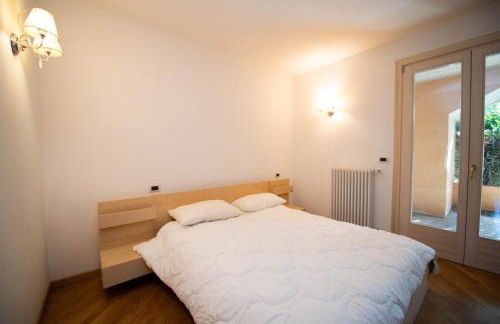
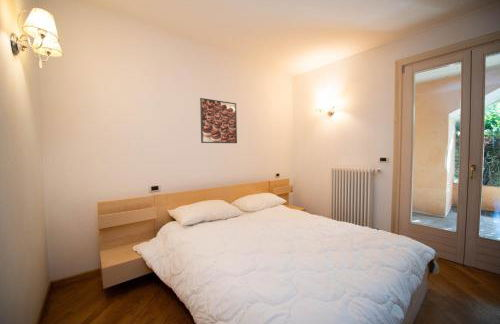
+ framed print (219, 122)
